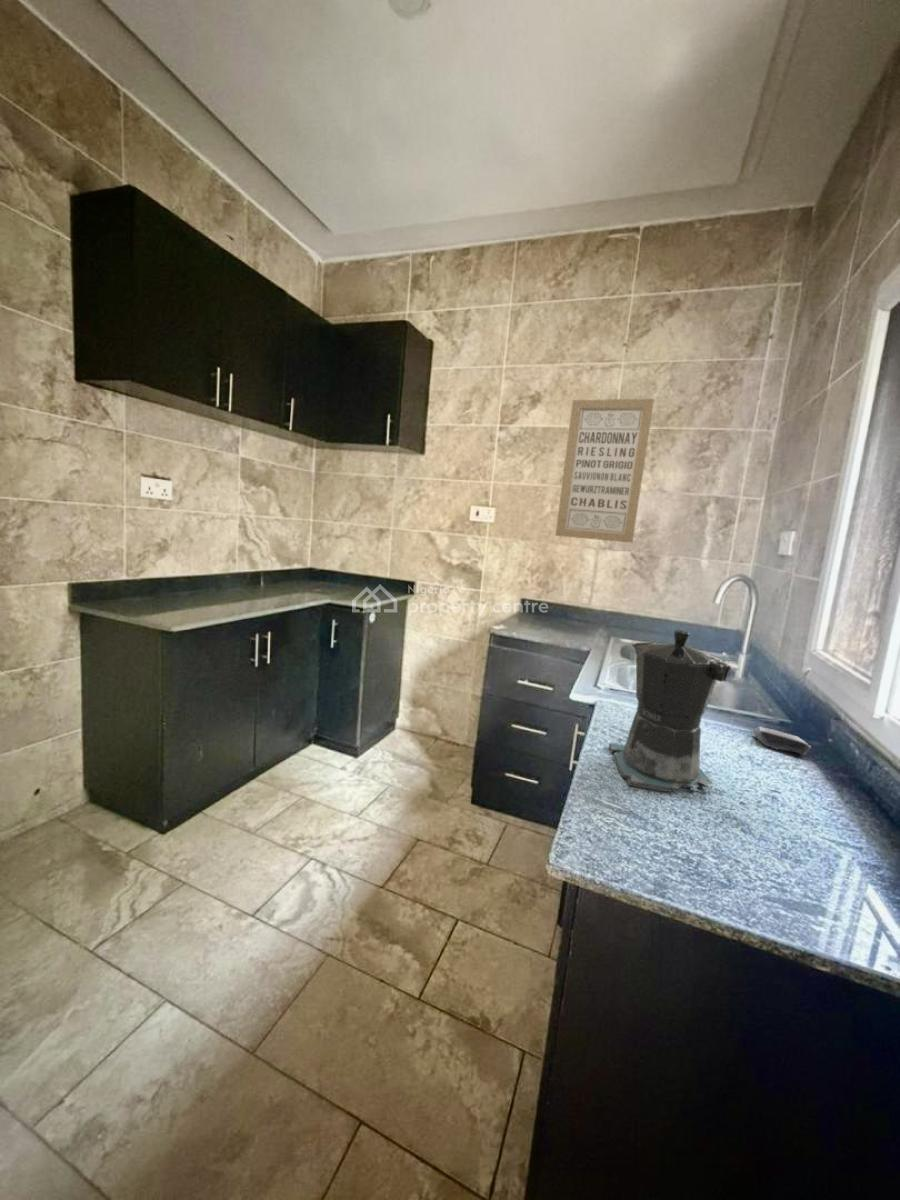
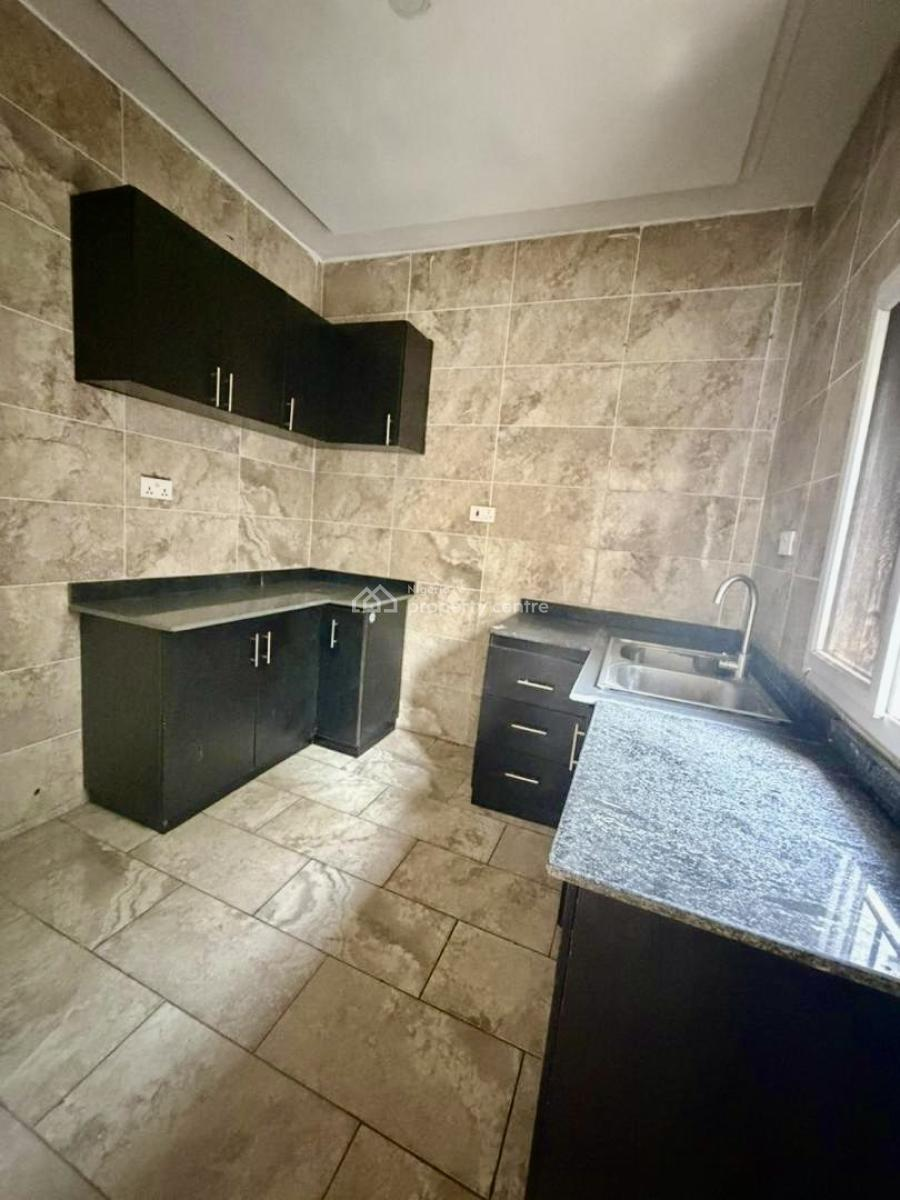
- coffee maker (671, 702)
- sponge (780, 739)
- wall art (602, 470)
